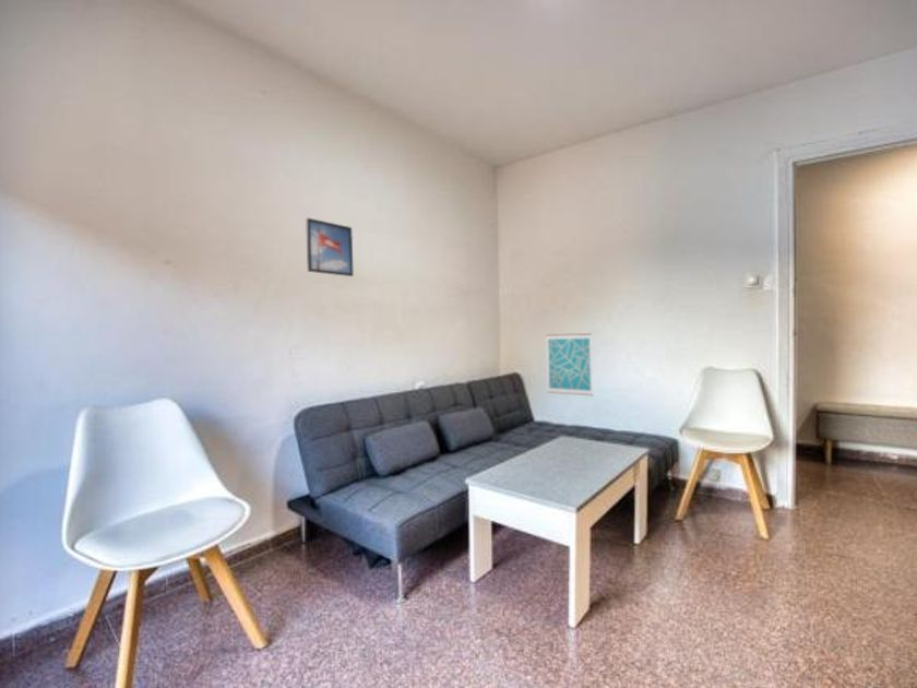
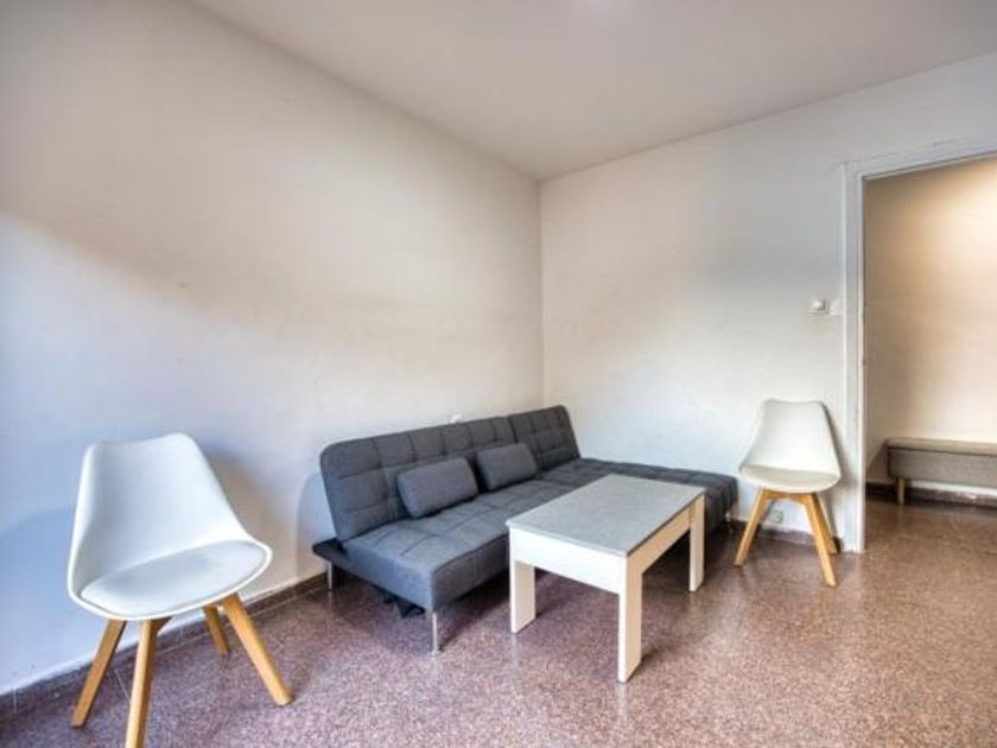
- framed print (330, 248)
- wall art (569, 364)
